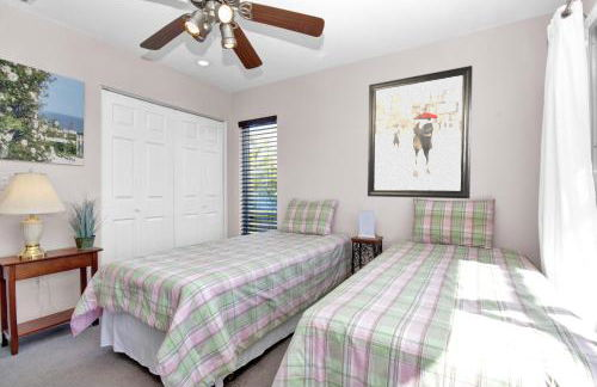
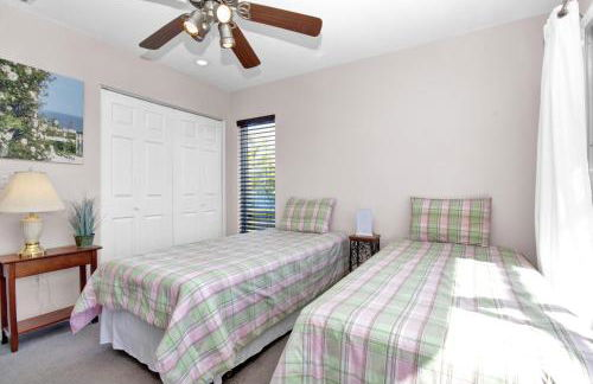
- wall art (414, 136)
